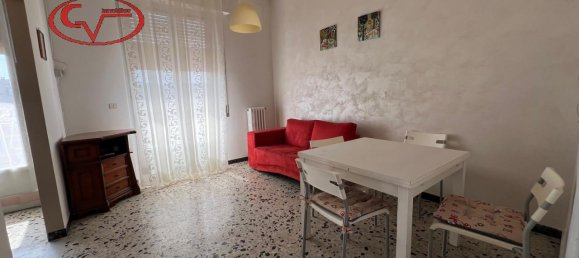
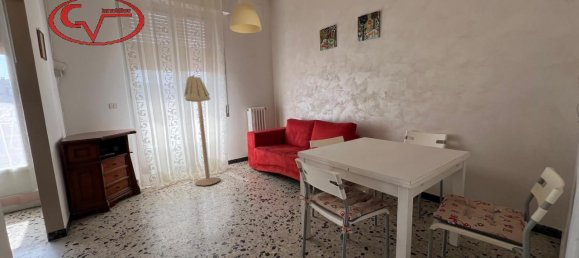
+ floor lamp (201, 129)
